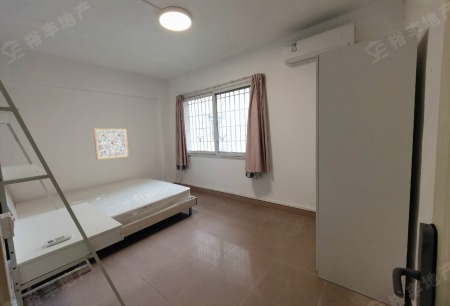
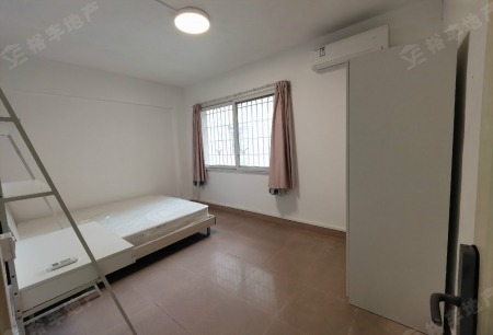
- wall art (110, 143)
